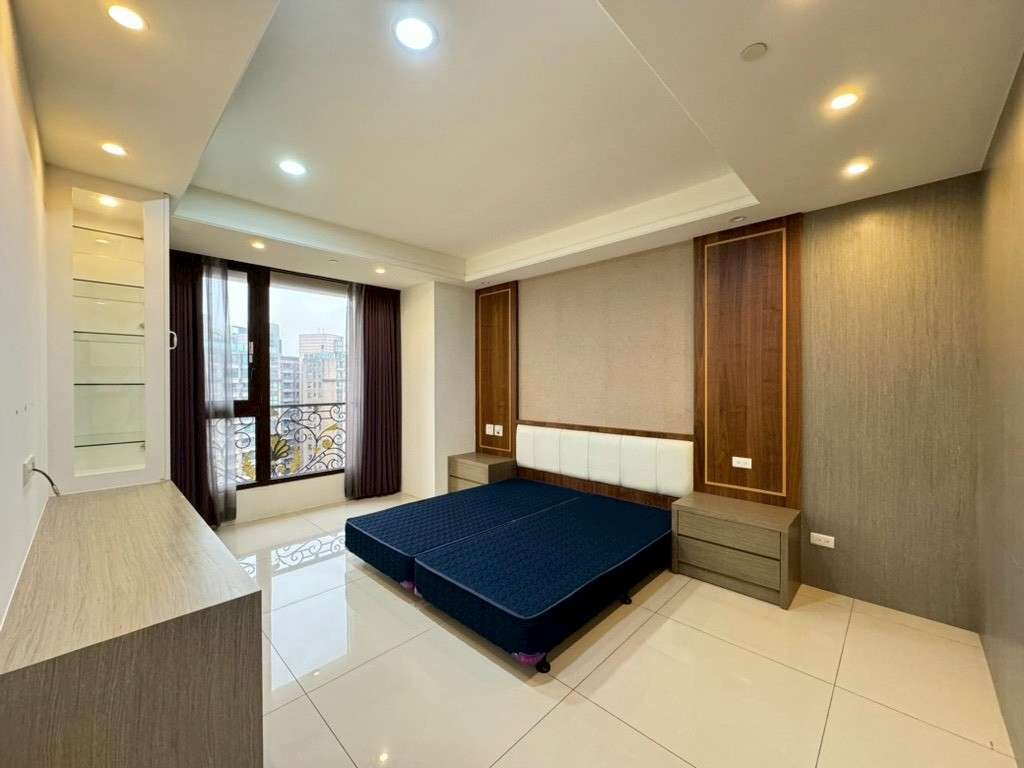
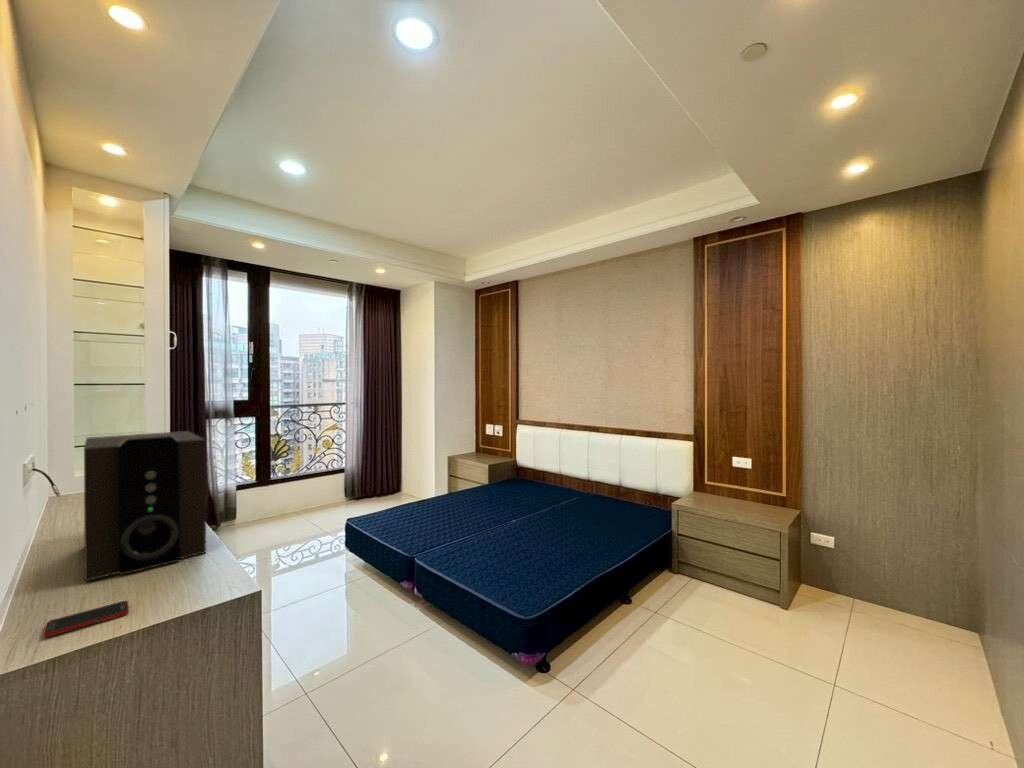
+ speaker (145, 491)
+ cell phone (88, 617)
